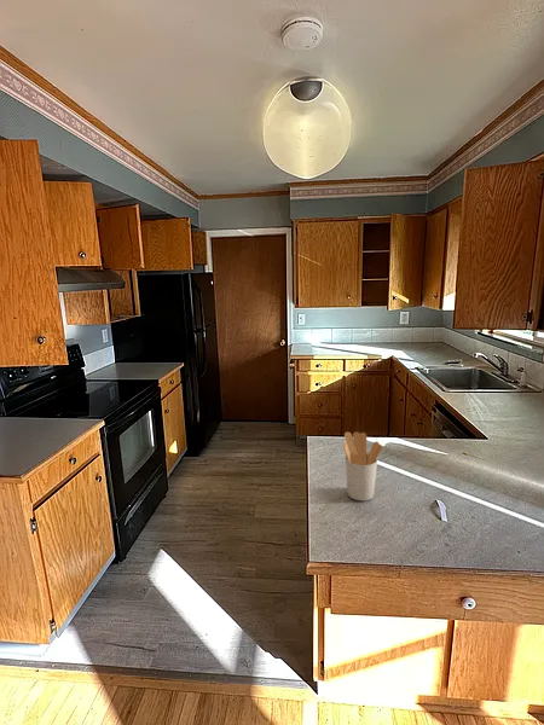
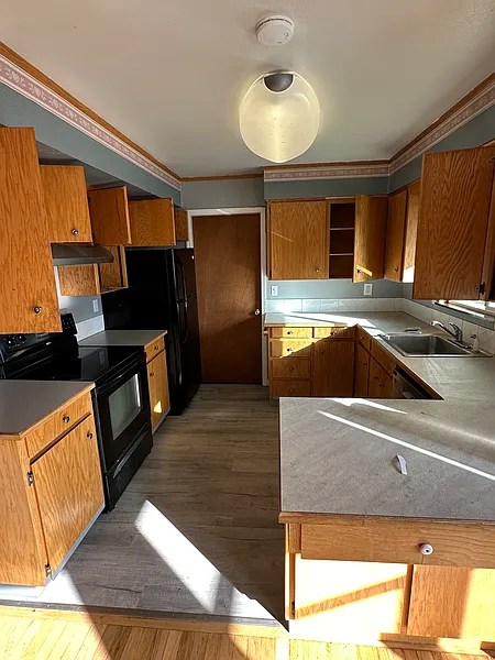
- utensil holder (358, 463)
